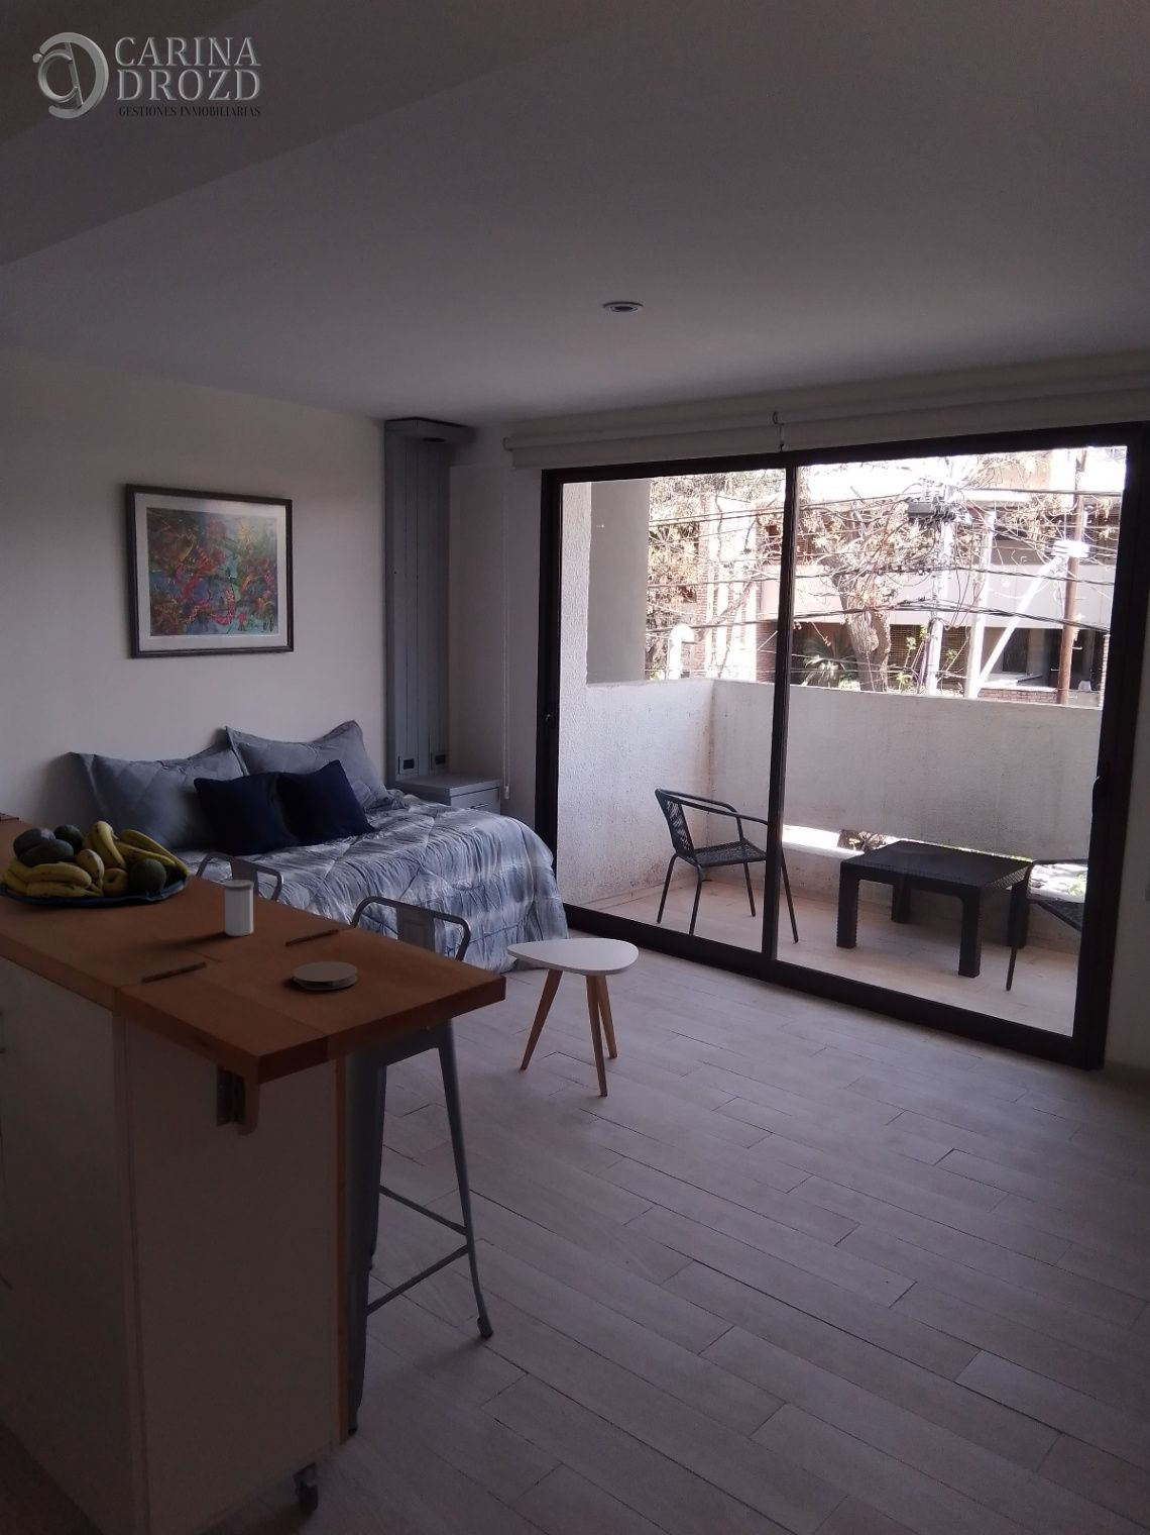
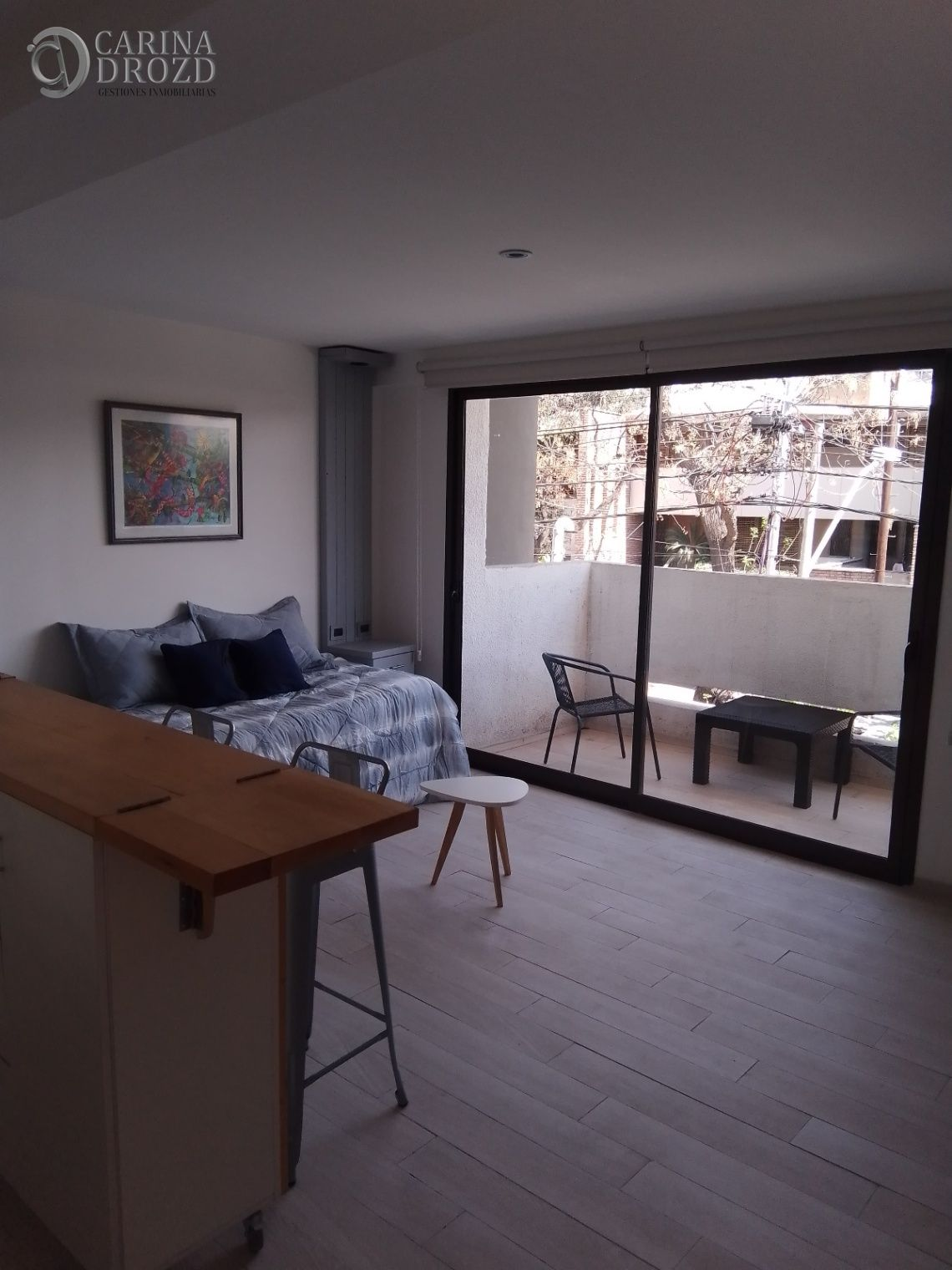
- salt shaker (239, 906)
- fruit bowl (93, 856)
- coaster (325, 974)
